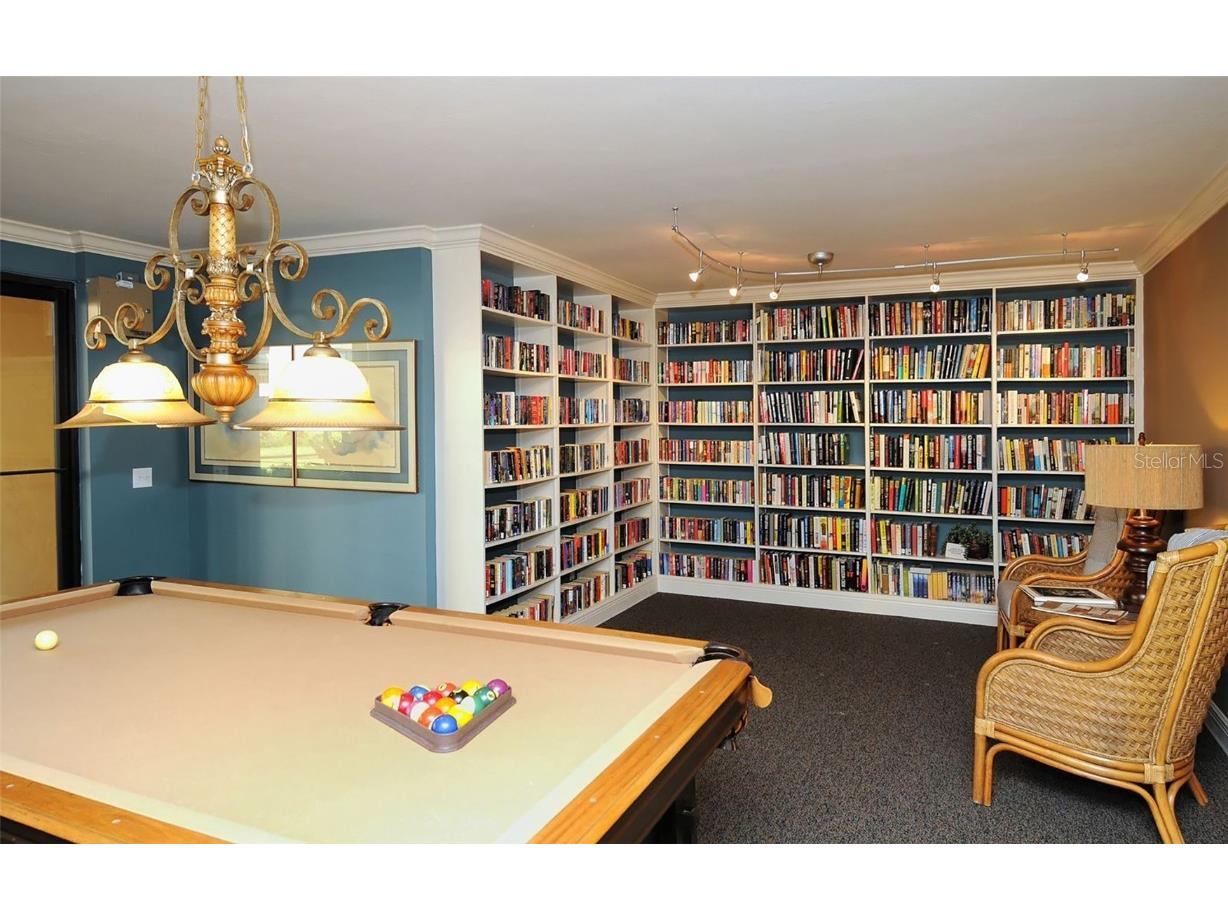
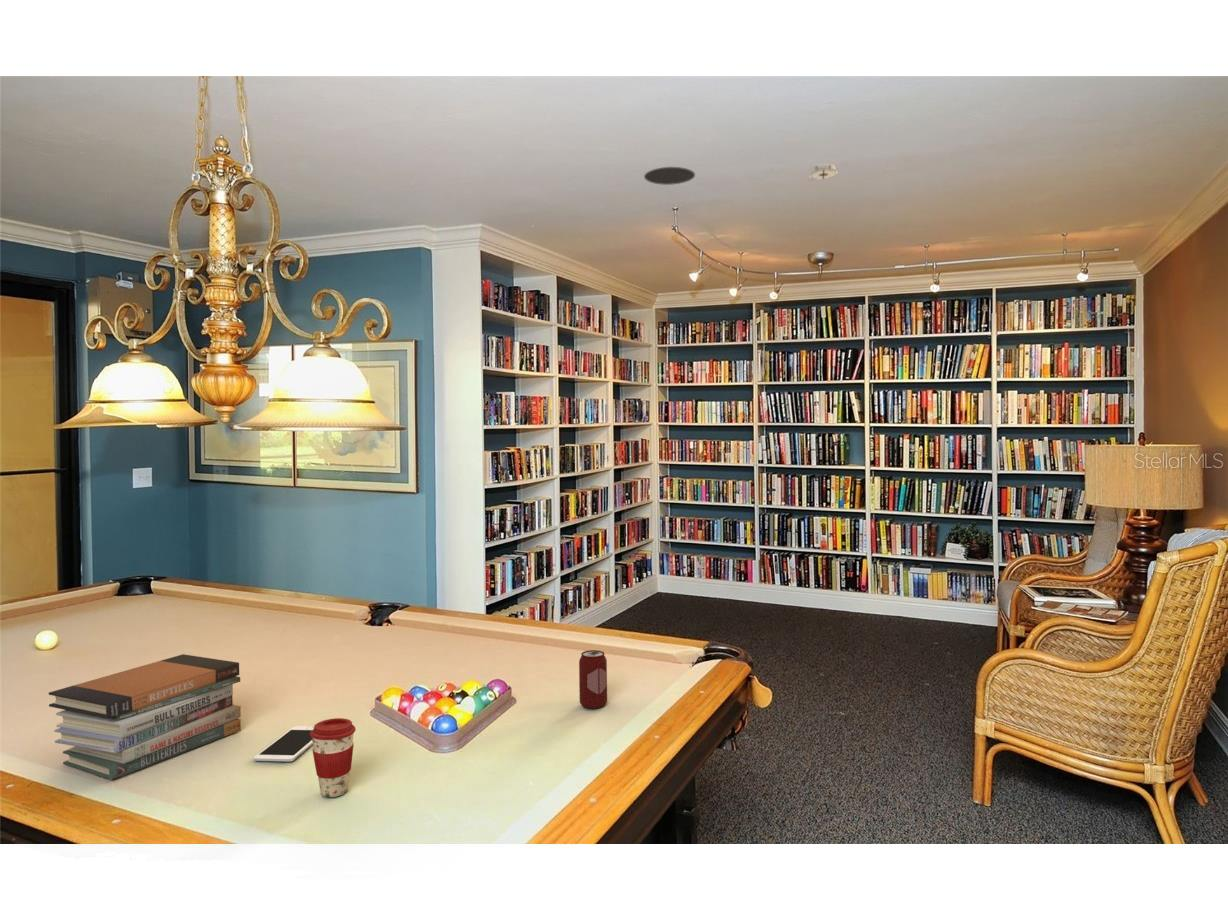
+ book stack (151, 712)
+ cell phone (293, 742)
+ coffee cup (333, 757)
+ smoke detector (822, 171)
+ beverage can (593, 678)
+ recessed light (669, 172)
